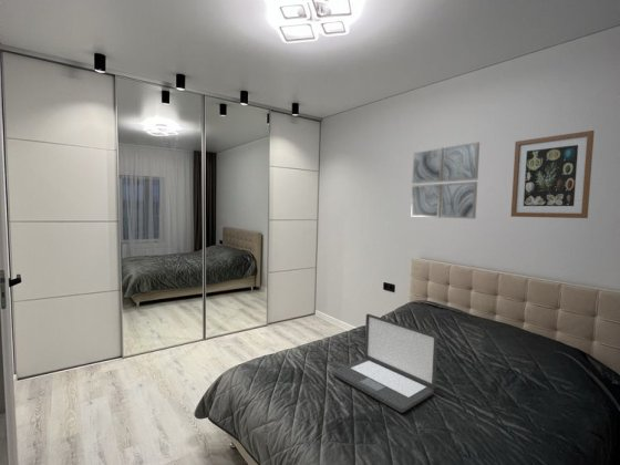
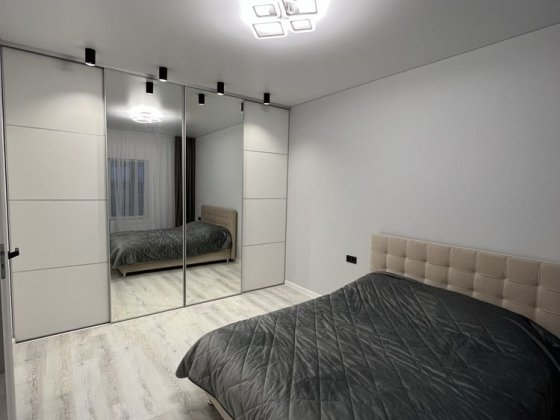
- wall art (548, 177)
- wall art (442, 184)
- laptop (382, 356)
